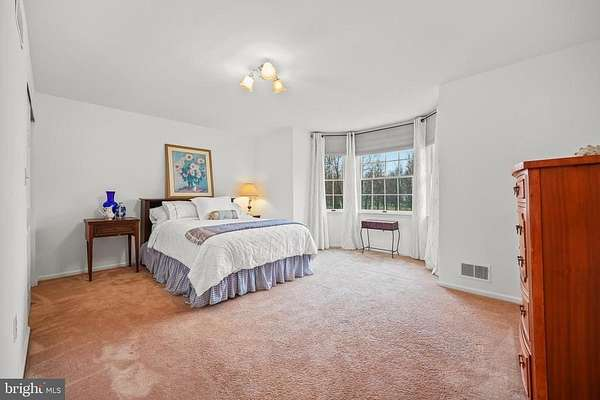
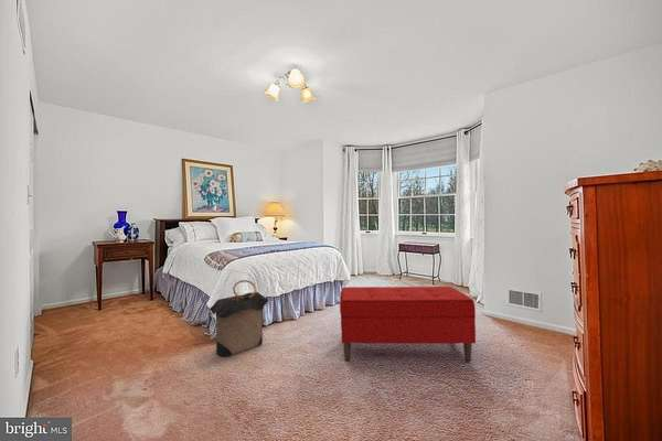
+ bench (401, 321)
+ laundry hamper (239, 315)
